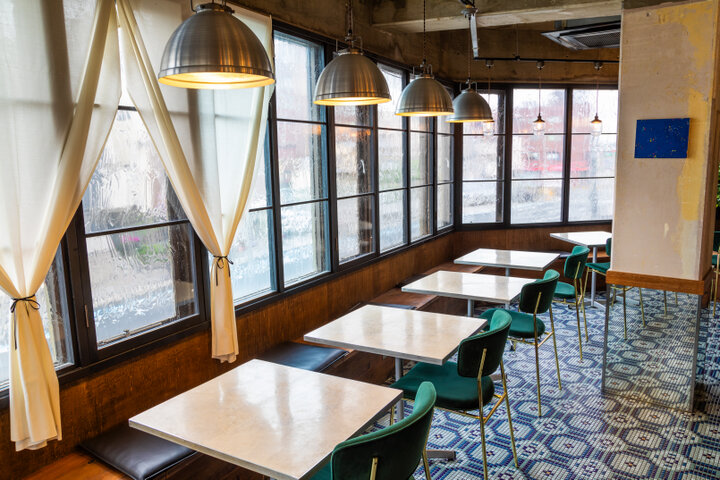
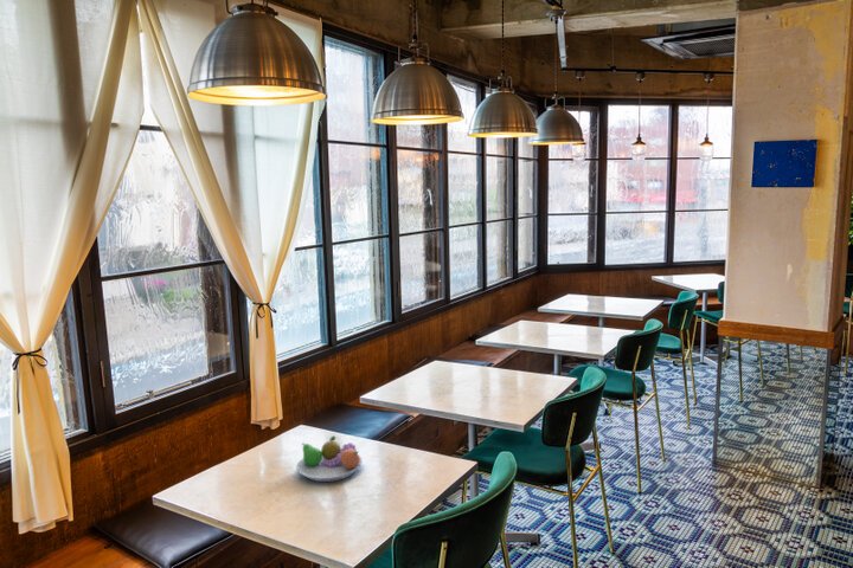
+ fruit bowl (327, 456)
